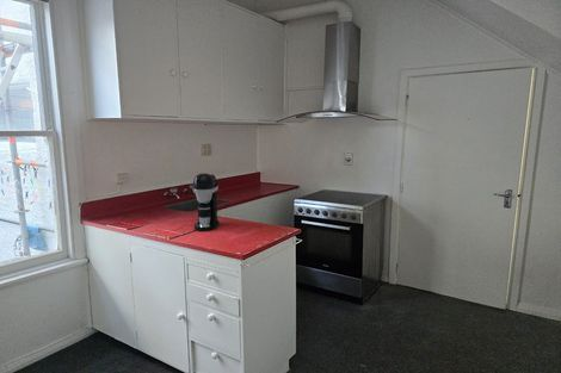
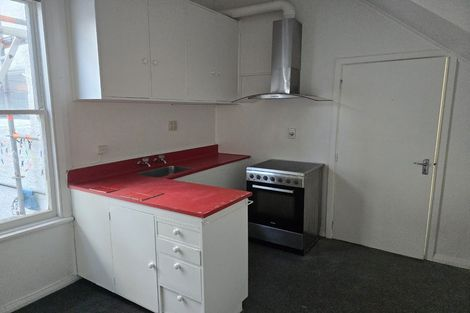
- coffee maker (205, 199)
